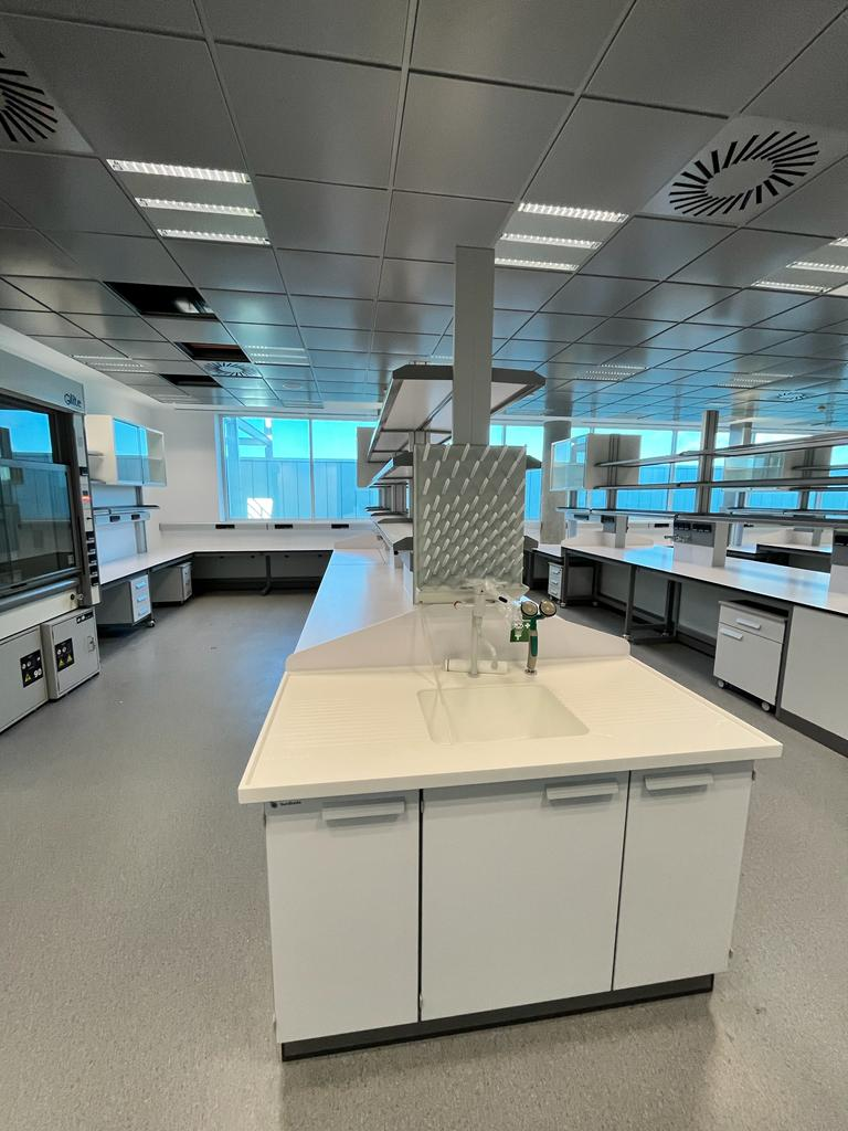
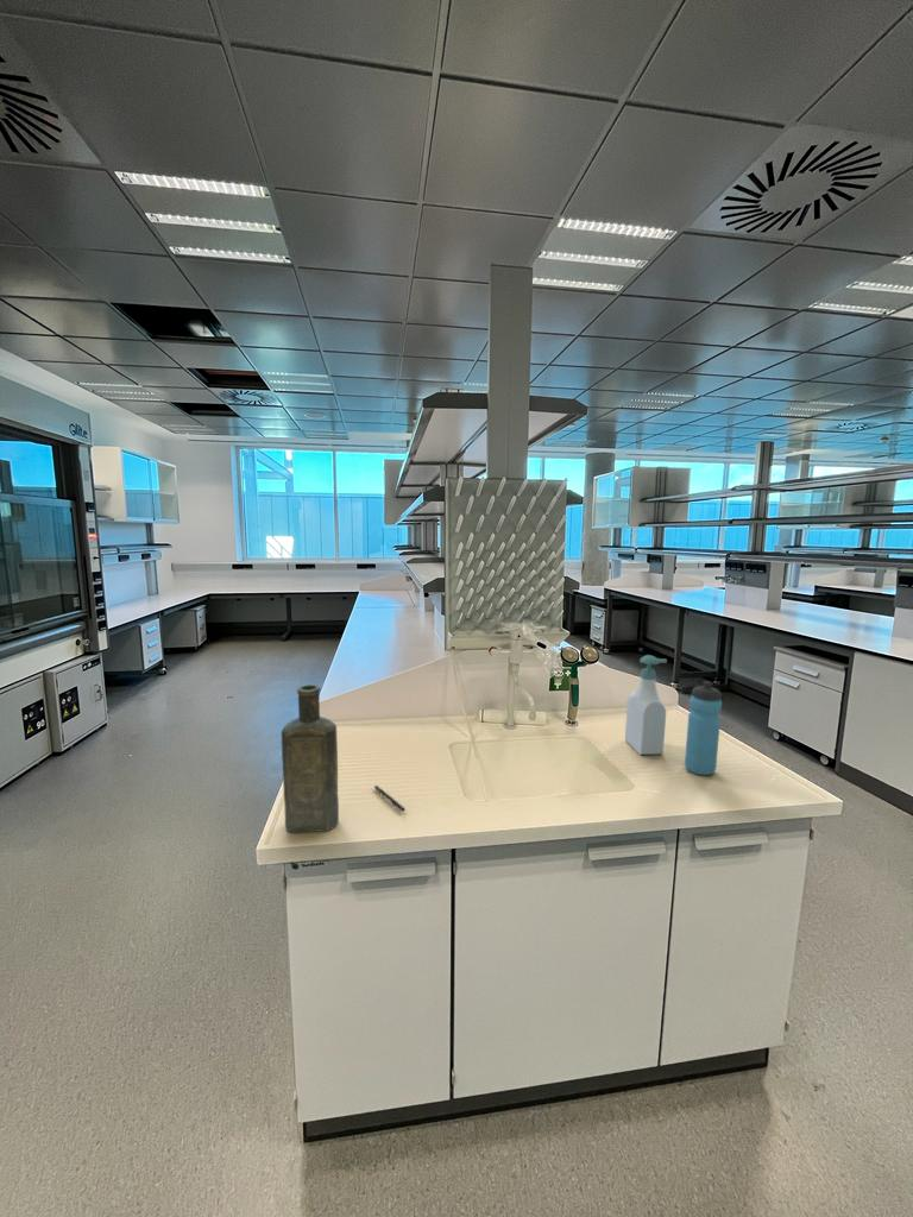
+ soap bottle (649, 701)
+ water bottle (703, 726)
+ pen (388, 796)
+ bottle (306, 757)
